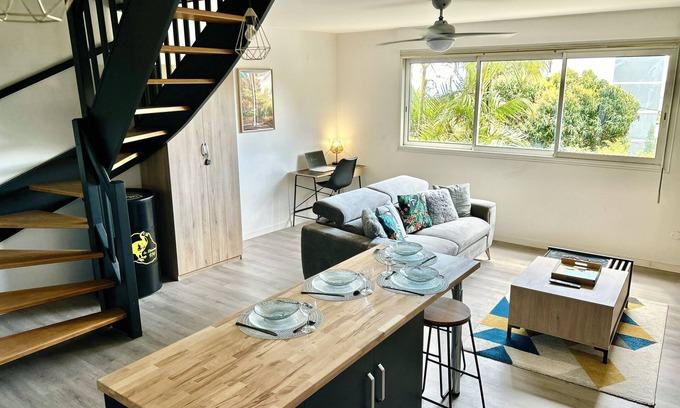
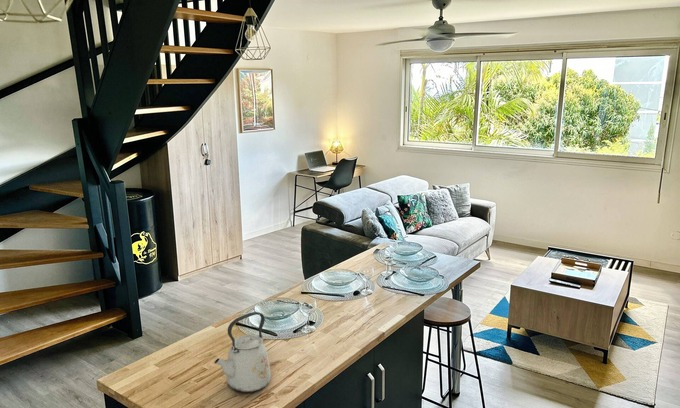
+ kettle (240, 353)
